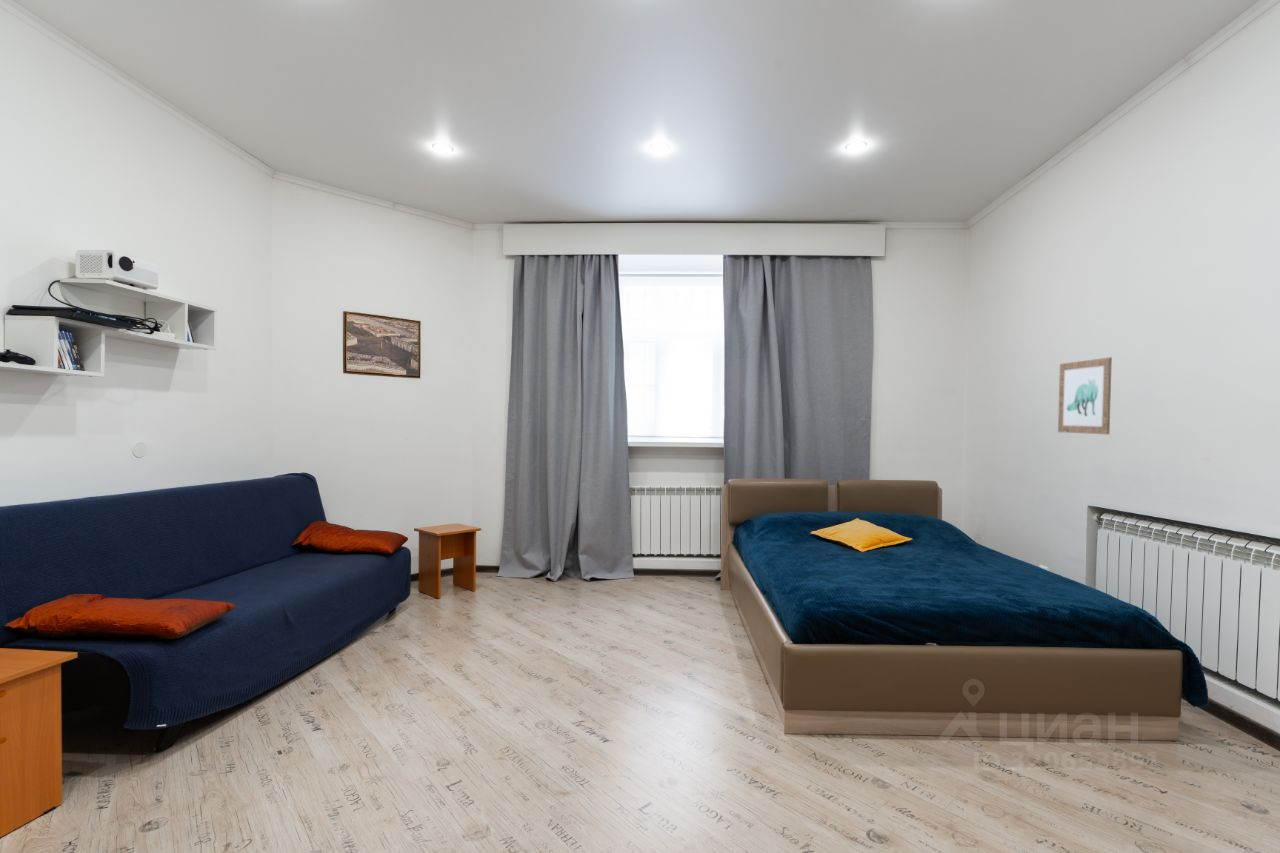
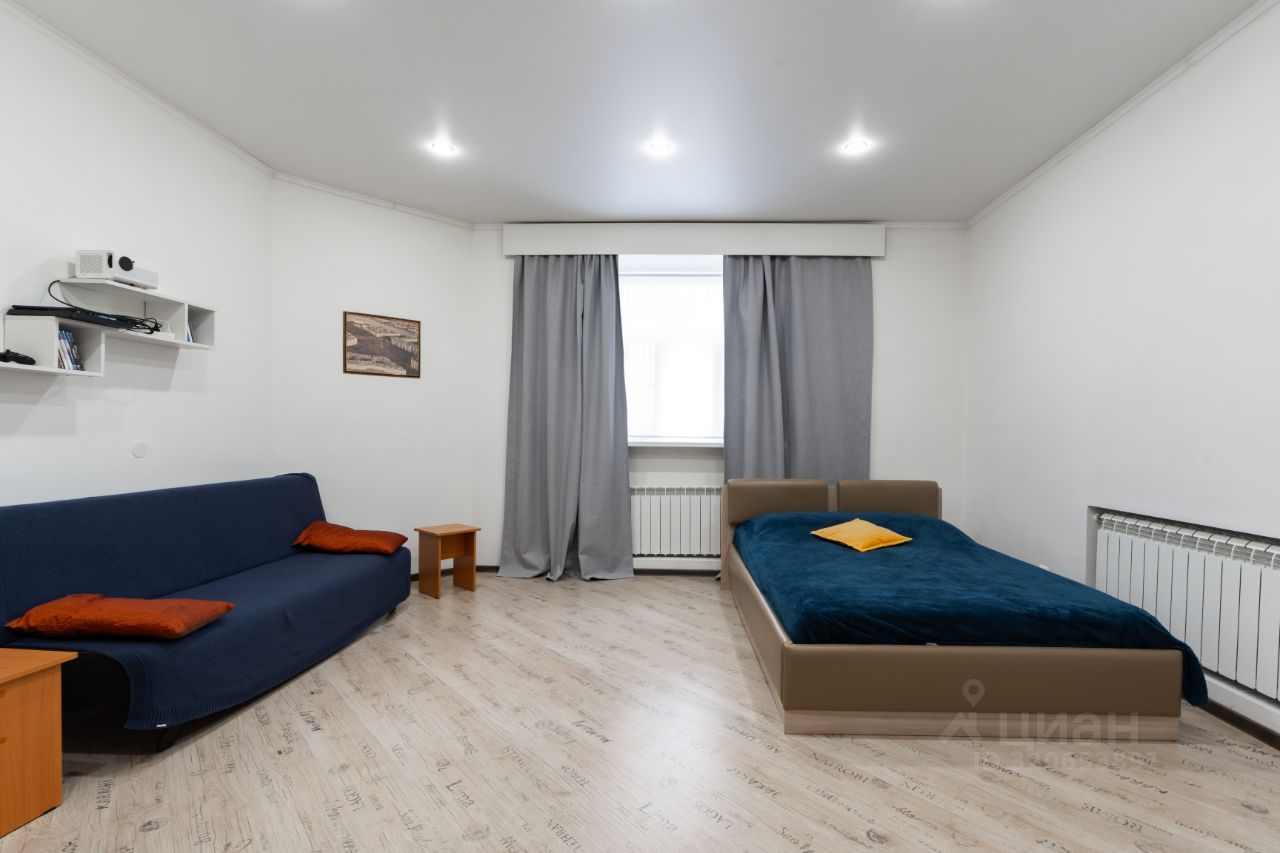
- wall art (1083, 397)
